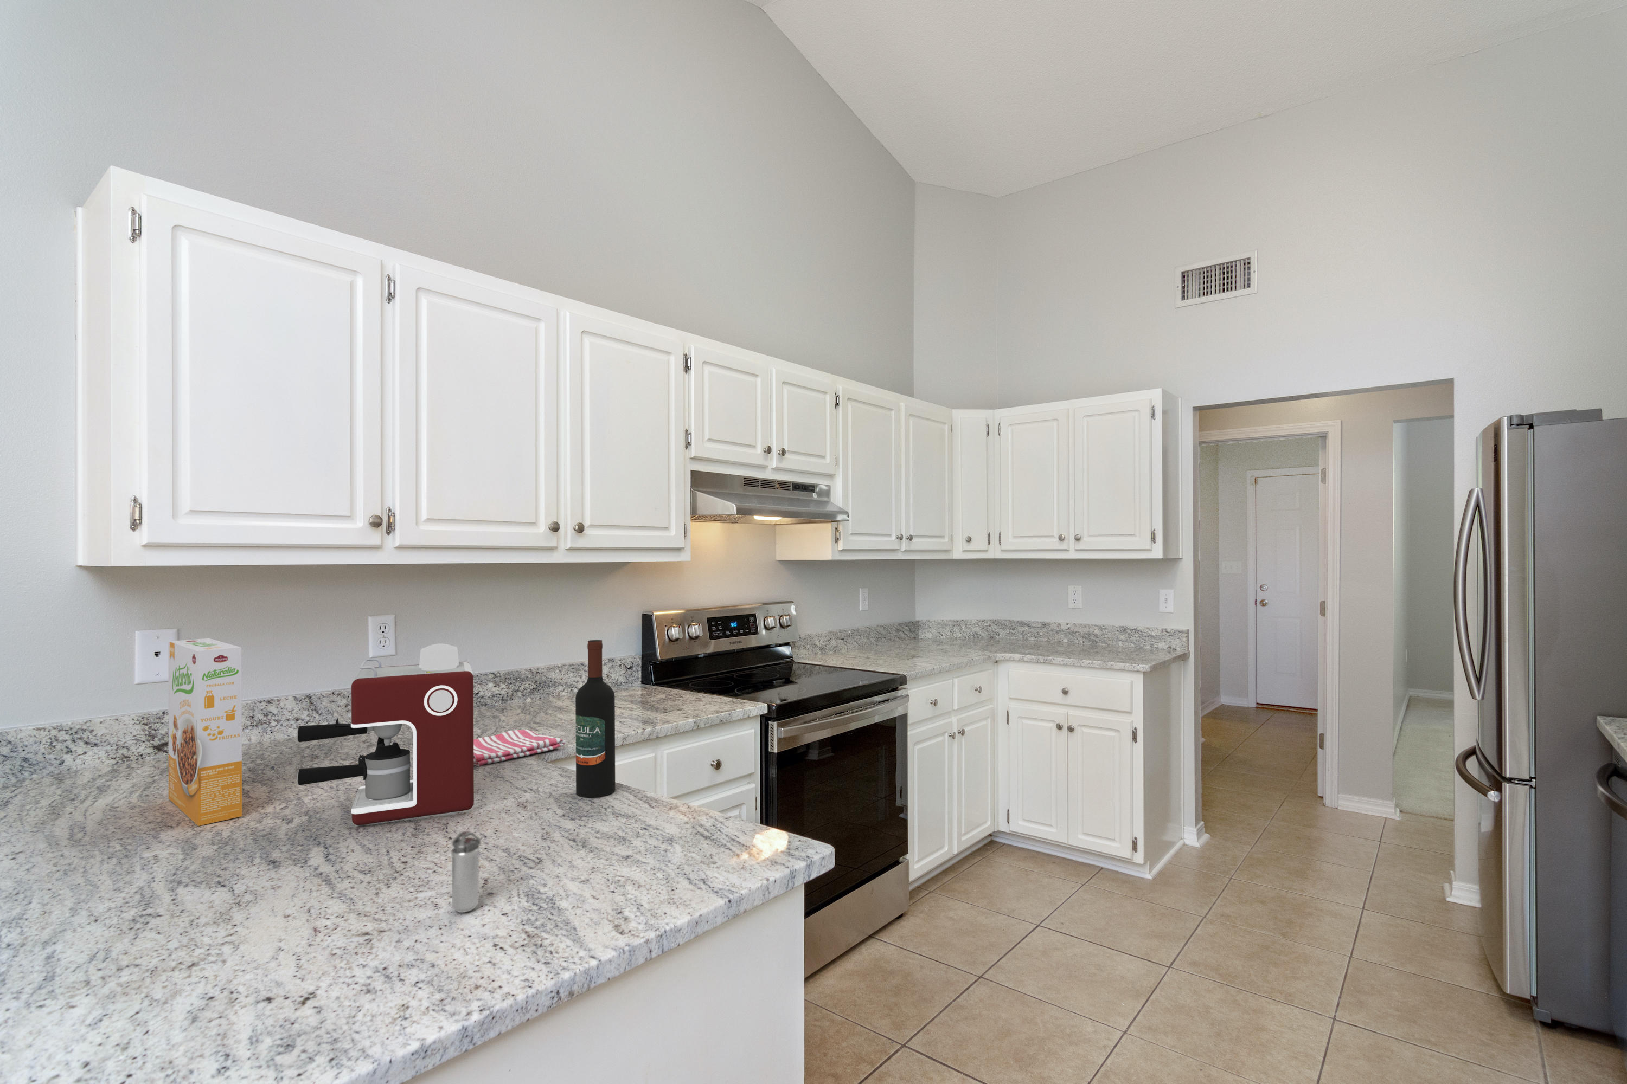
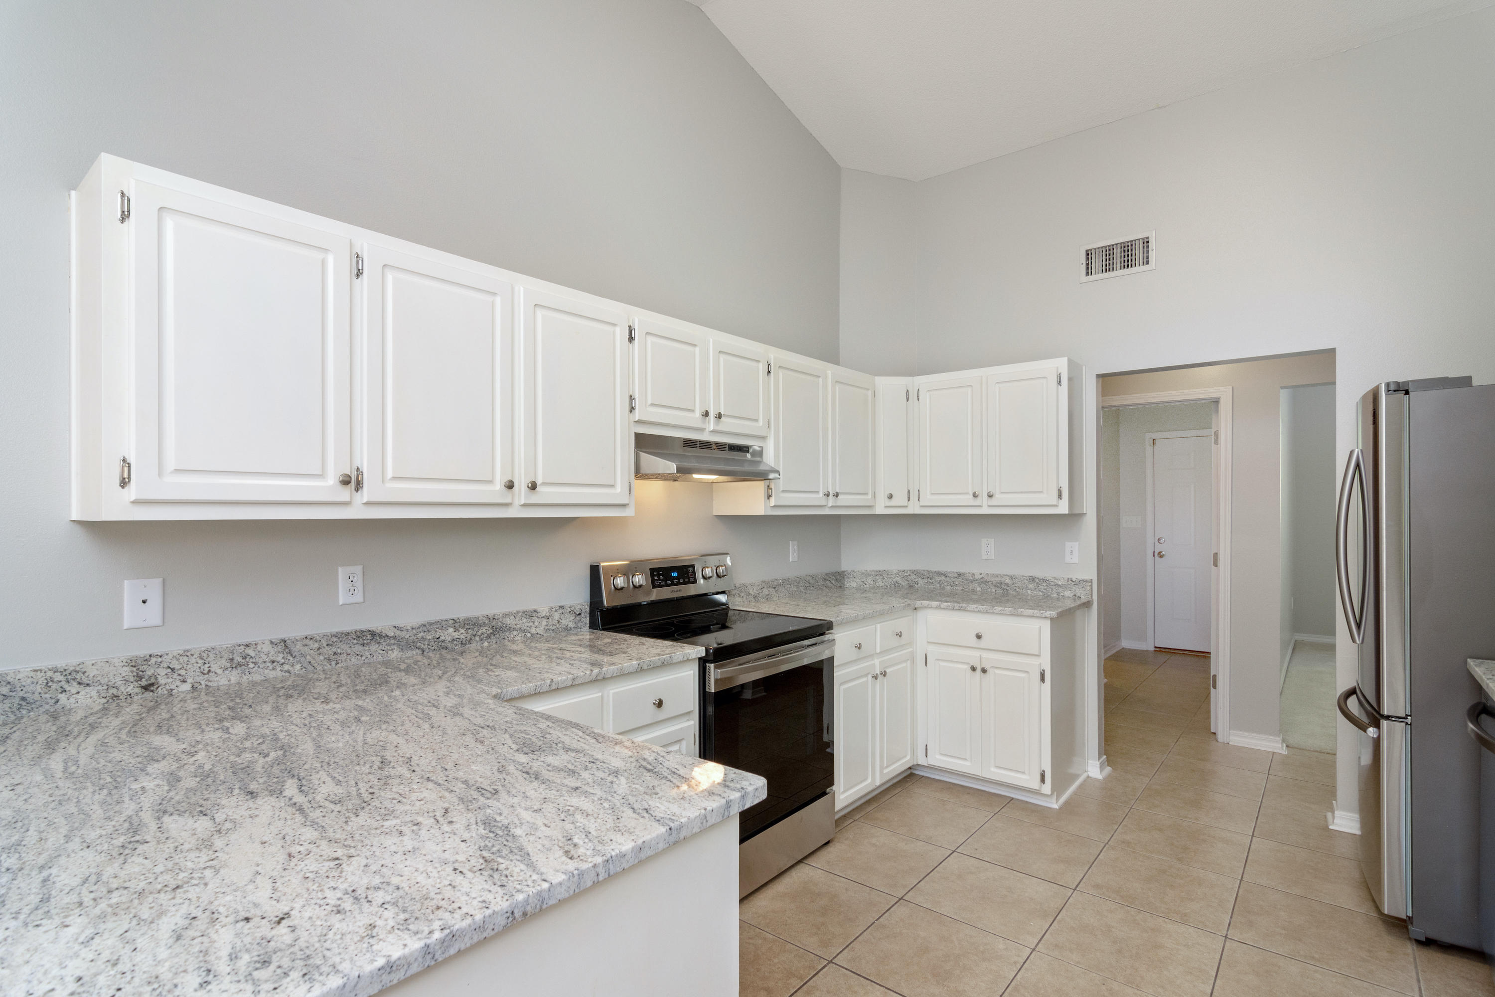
- wine bottle (594, 715)
- coffee maker (387, 728)
- cereal box (203, 725)
- shaker (465, 870)
- dish towel (505, 744)
